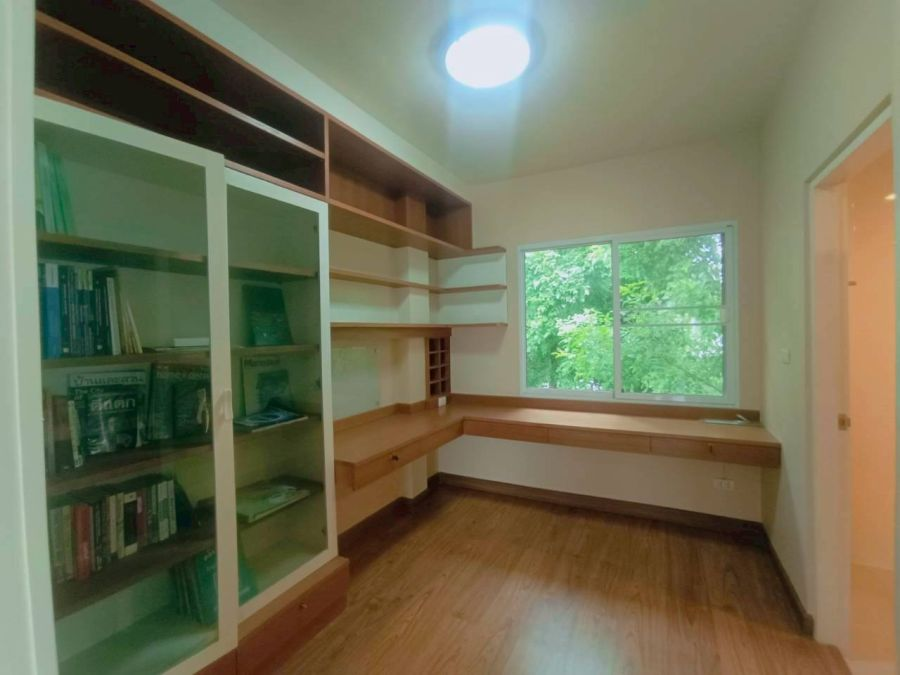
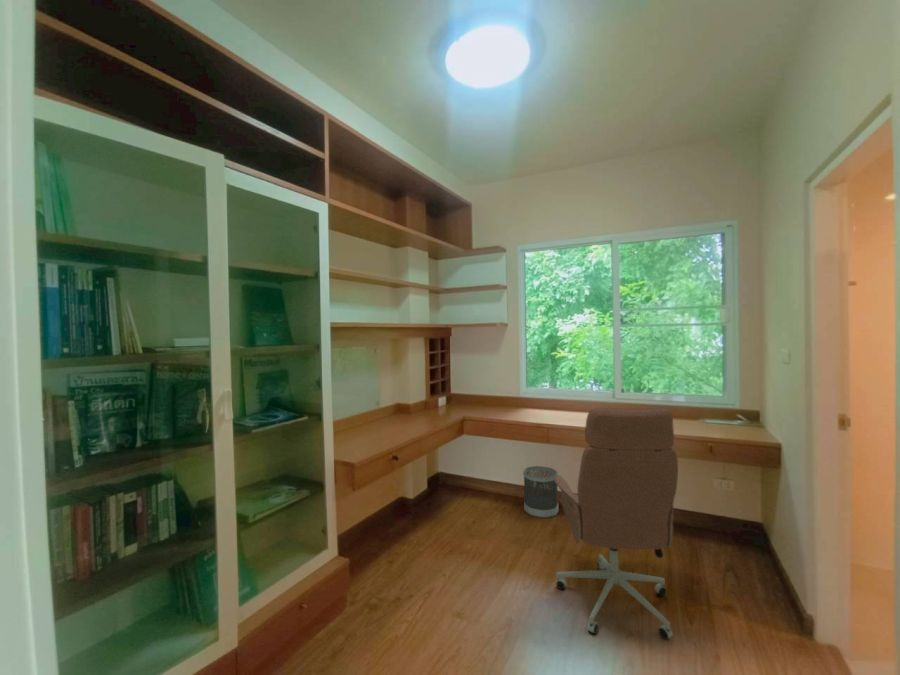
+ office chair (614, 502)
+ wastebasket (540, 490)
